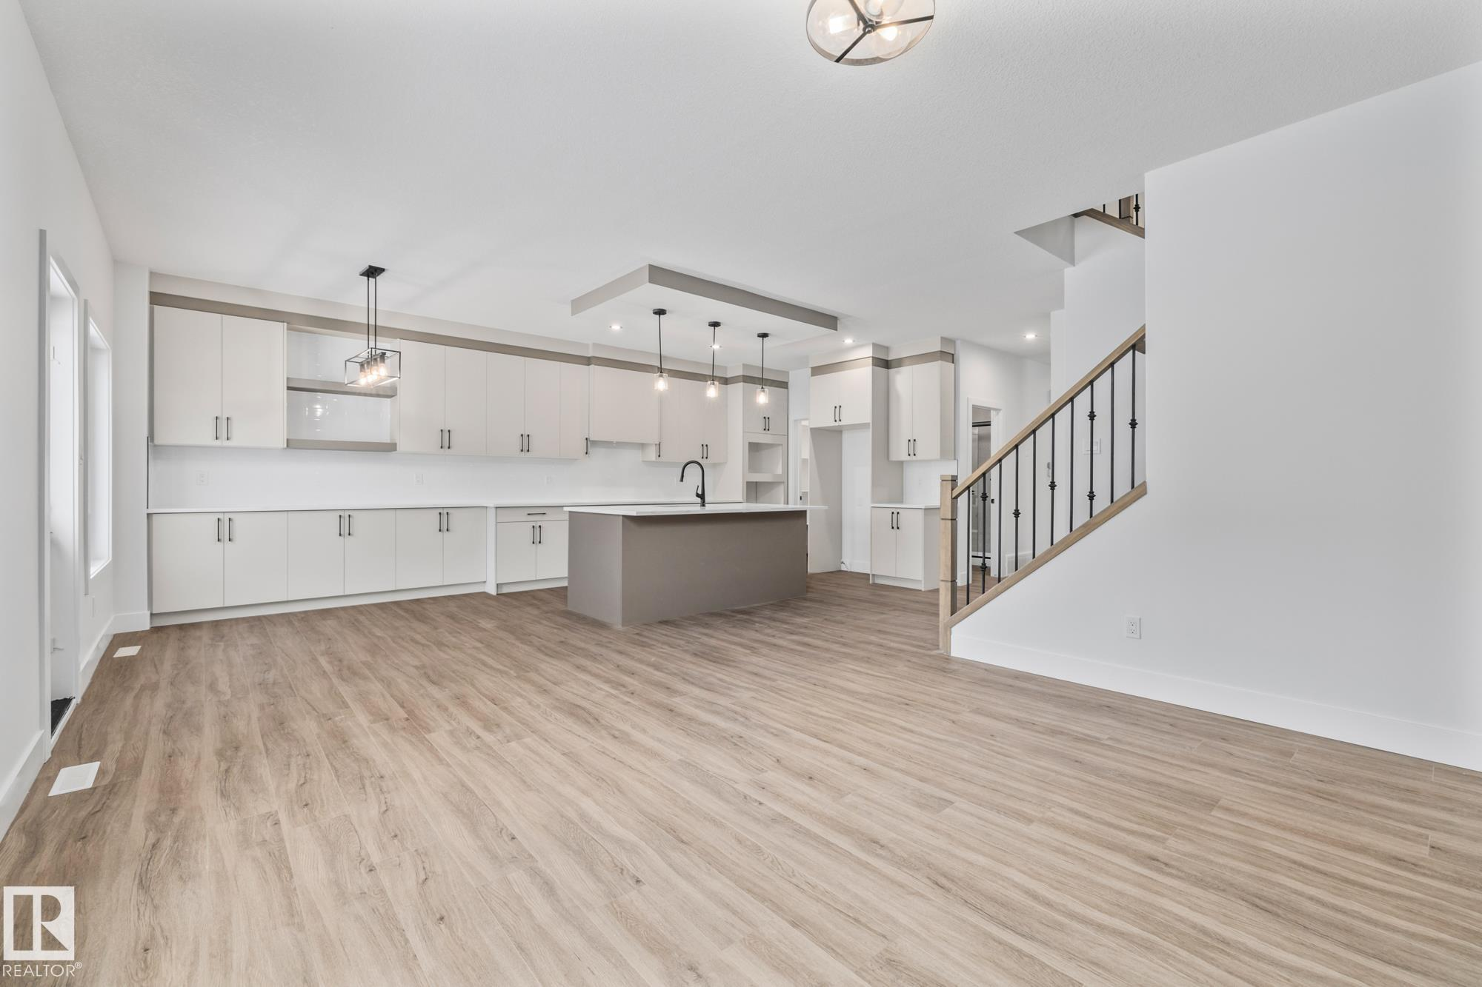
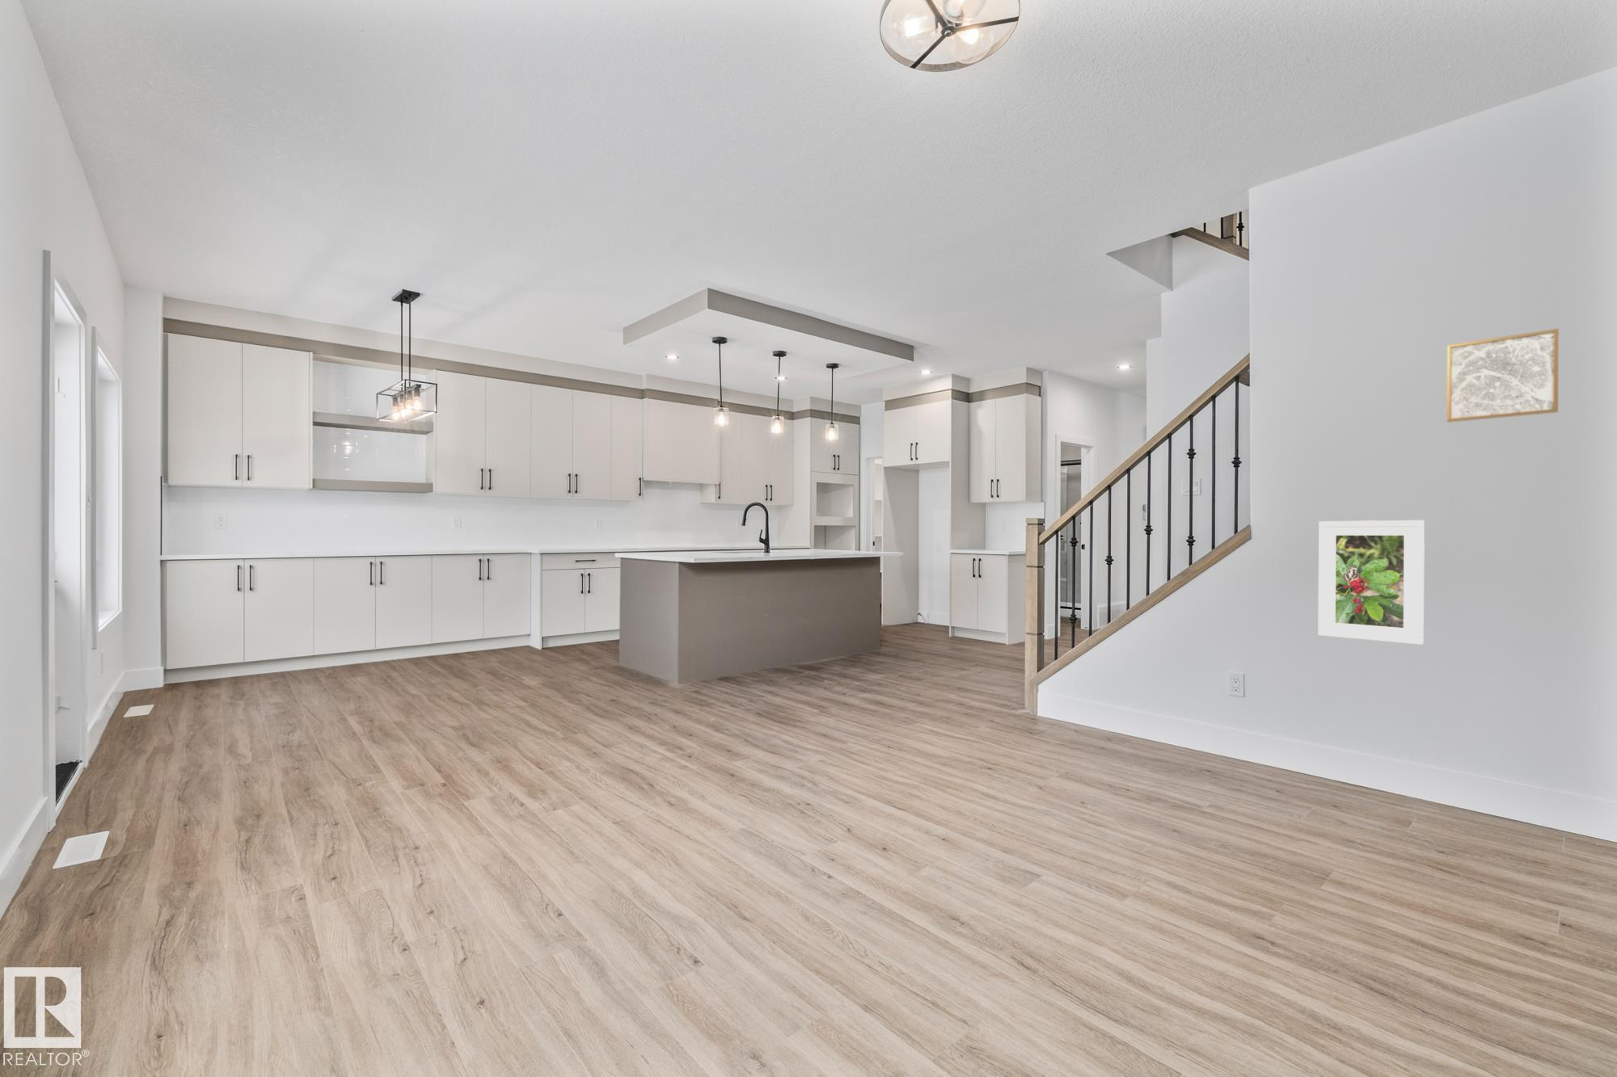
+ wall art (1500, 377)
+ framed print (1369, 581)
